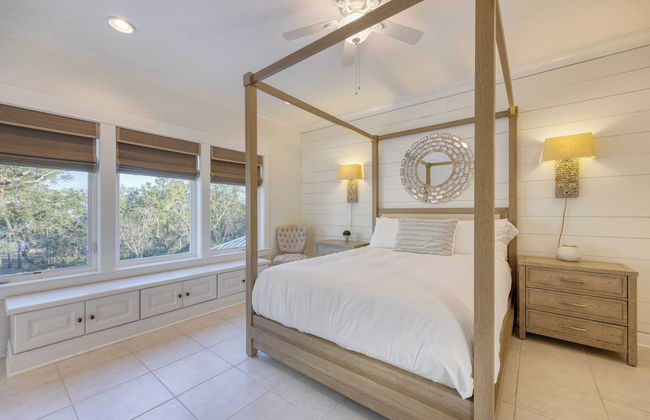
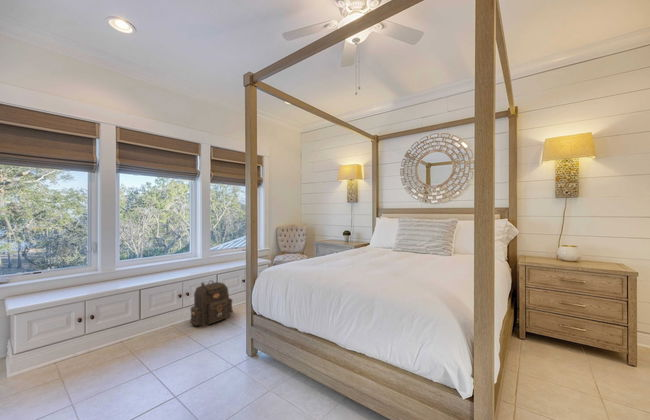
+ backpack (212, 301)
